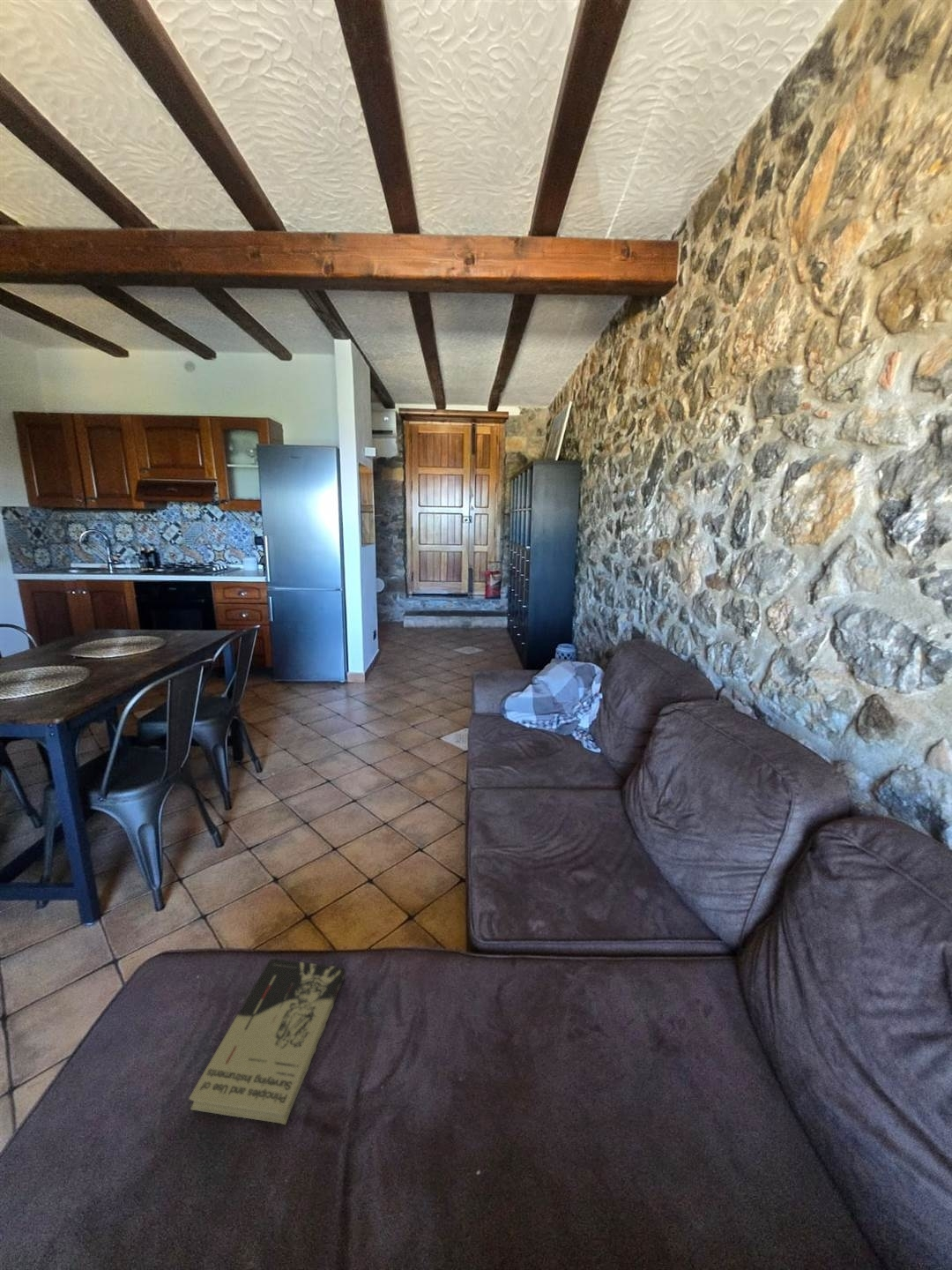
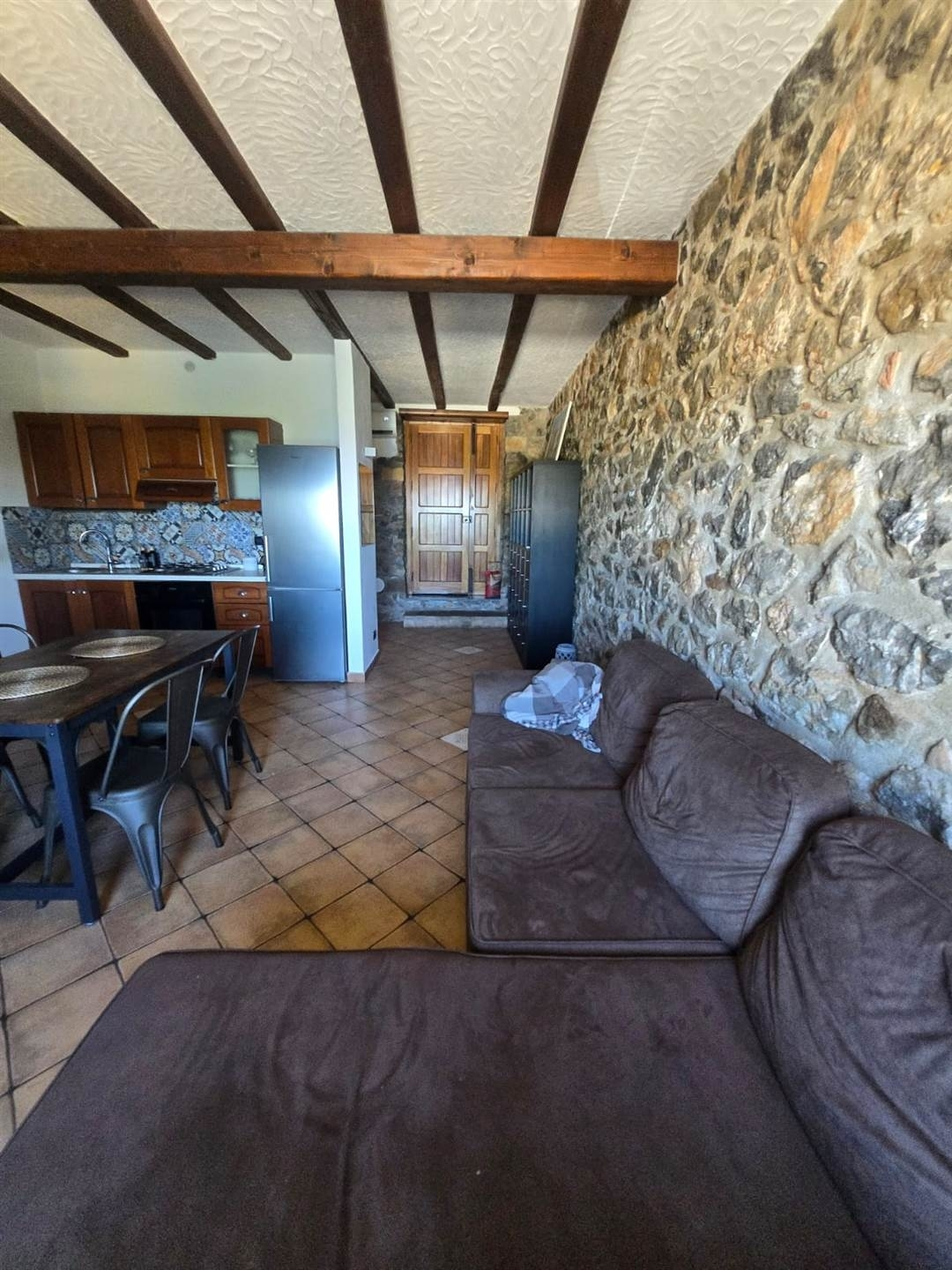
- book (277, 1029)
